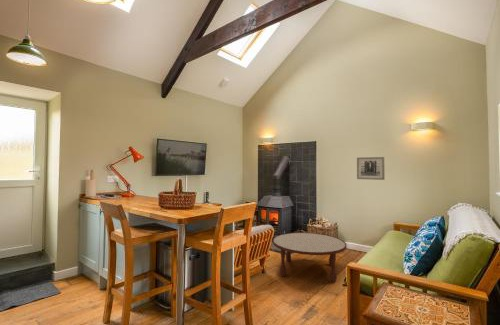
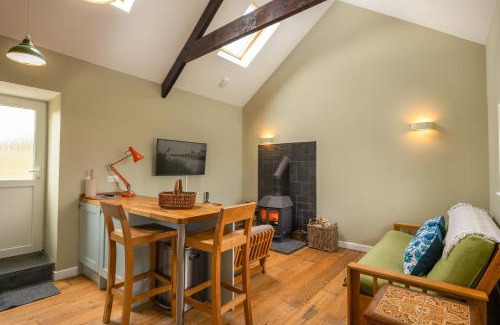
- wall art (370, 168)
- coffee table (308, 254)
